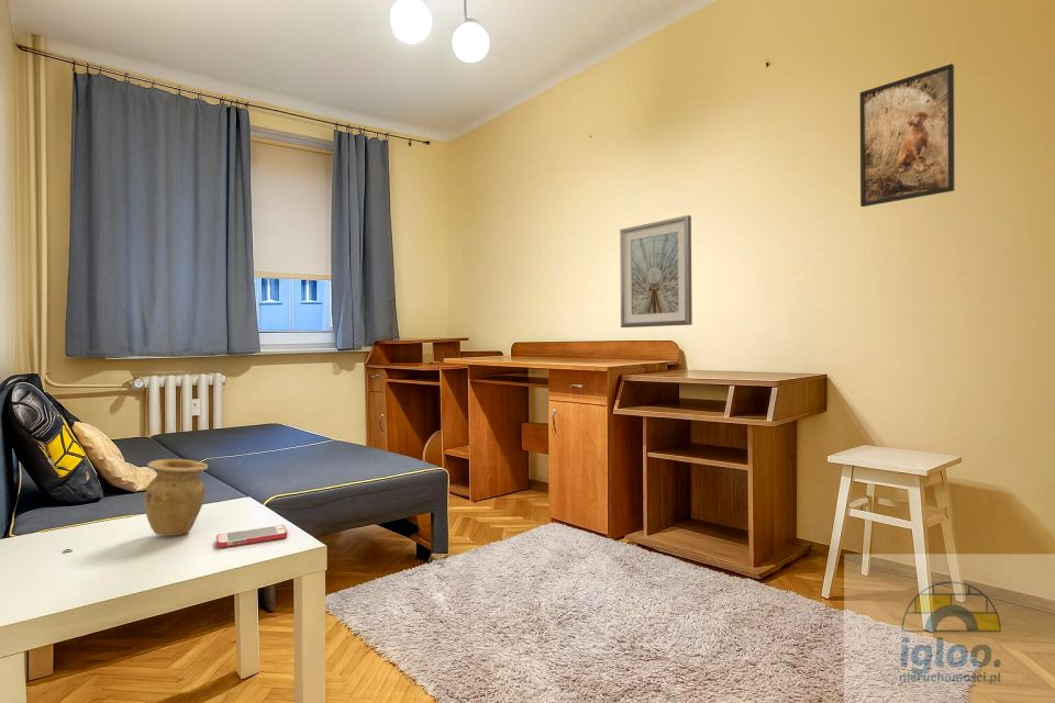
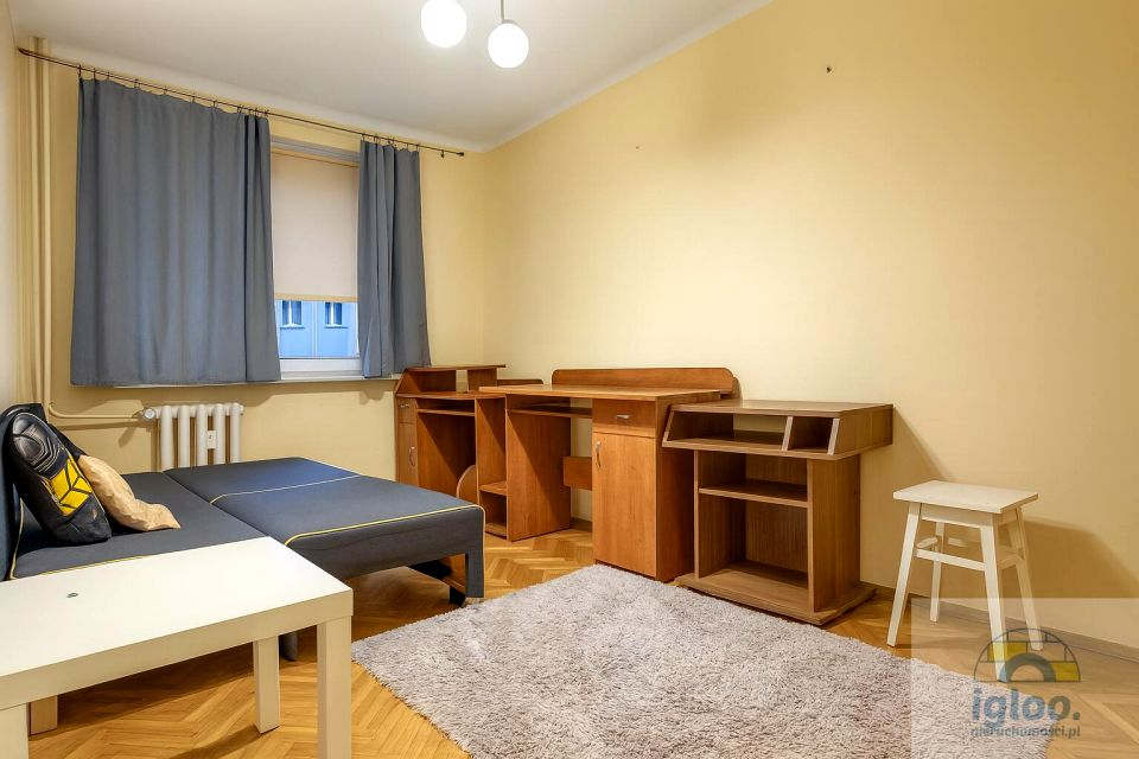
- picture frame (654, 275)
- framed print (904, 138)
- smartphone (252, 535)
- vase (177, 496)
